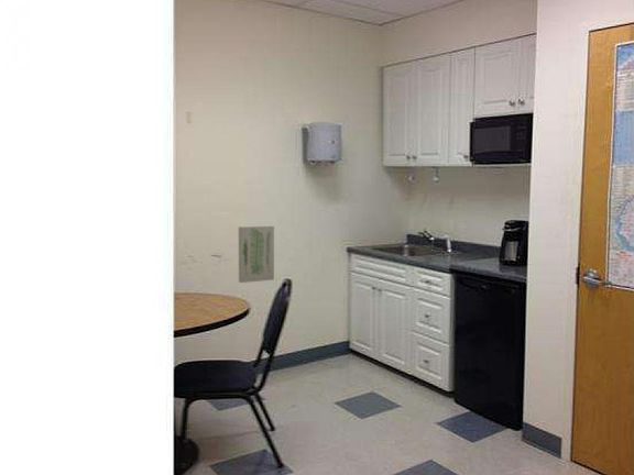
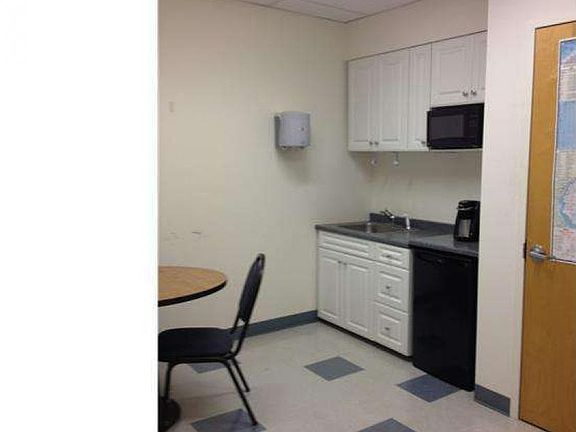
- wall art (256, 253)
